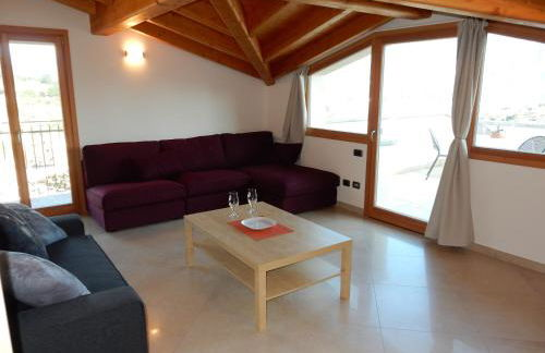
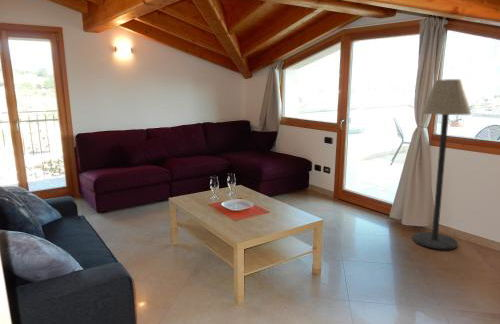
+ floor lamp (441, 163)
